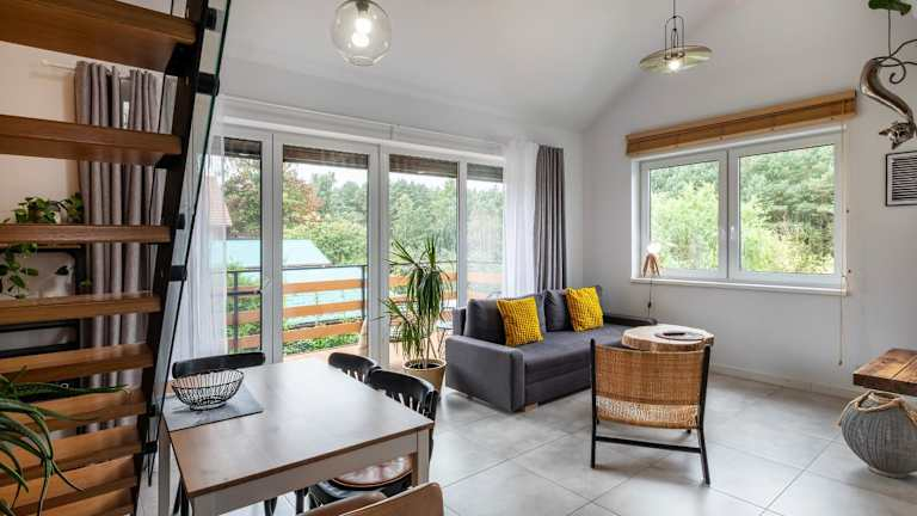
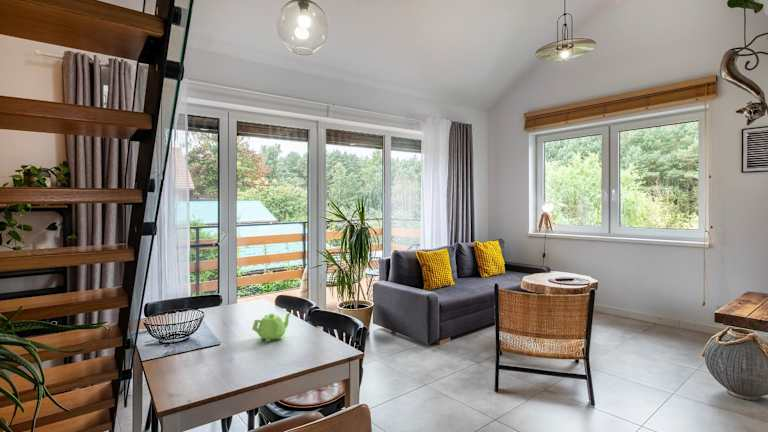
+ teapot (272, 326)
